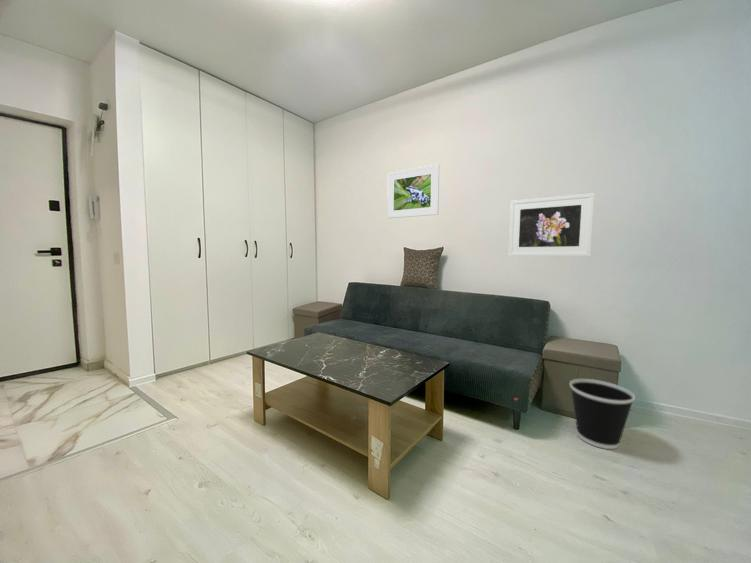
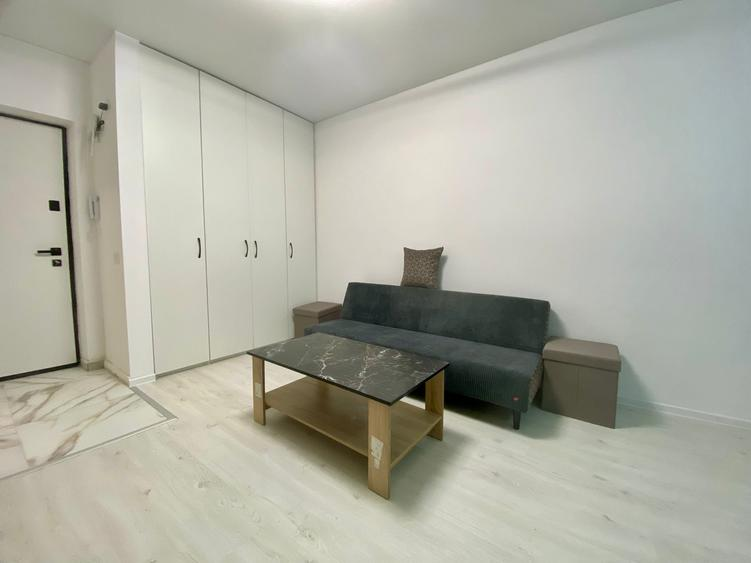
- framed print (411, 193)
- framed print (548, 227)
- wastebasket (599, 413)
